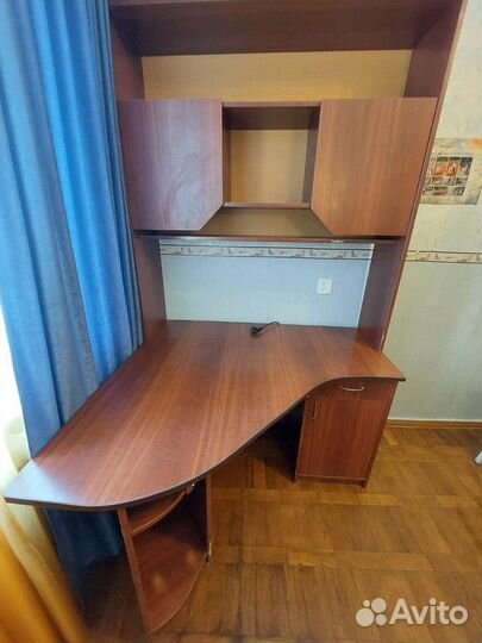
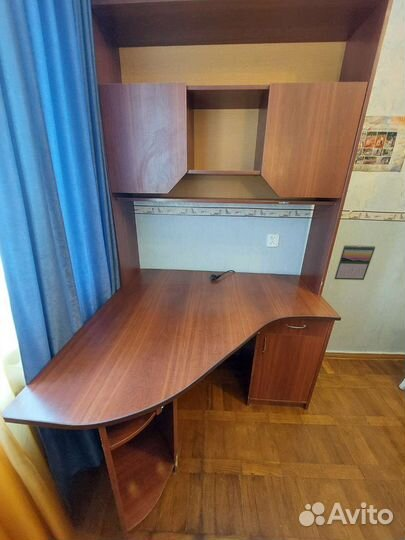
+ calendar (354, 262)
